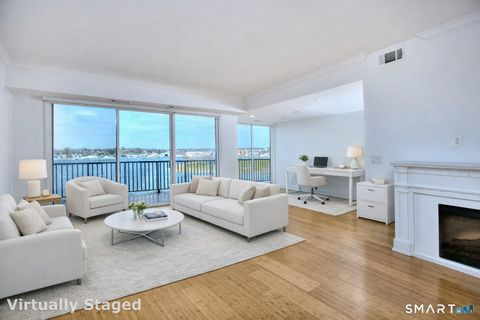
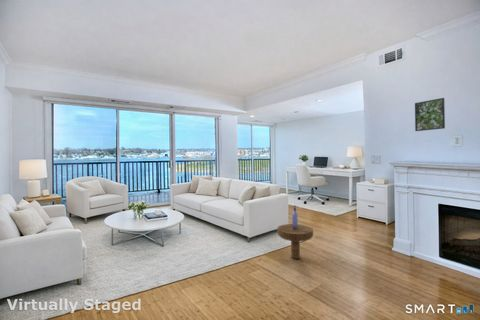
+ side table (295, 231)
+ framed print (429, 115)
